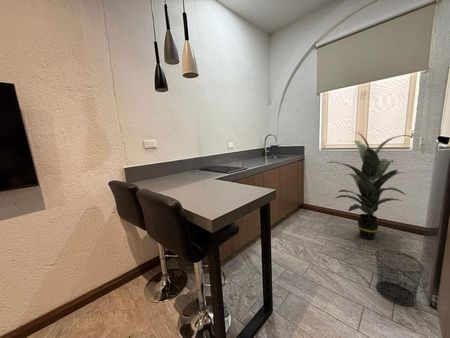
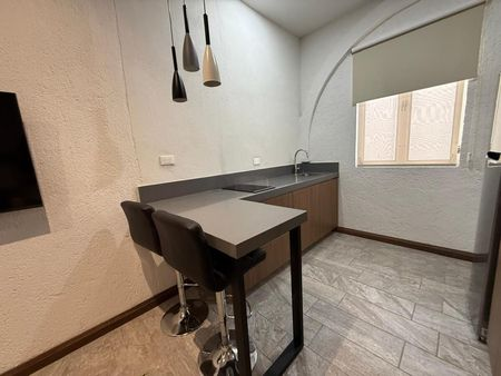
- indoor plant (365, 184)
- waste bin (396, 276)
